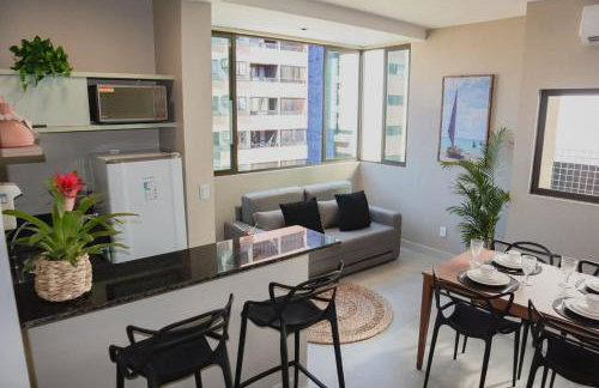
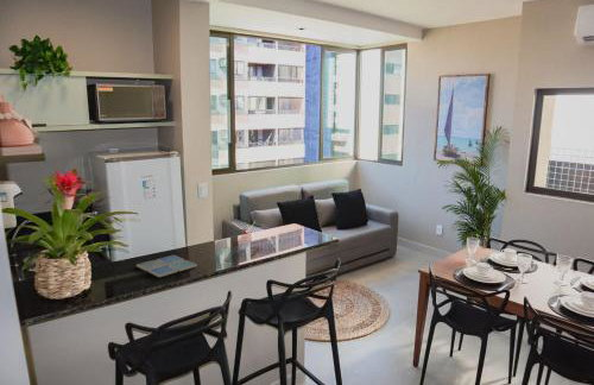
+ drink coaster (166, 265)
